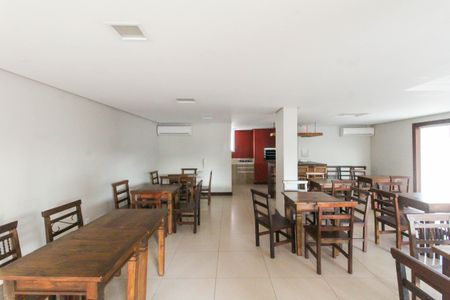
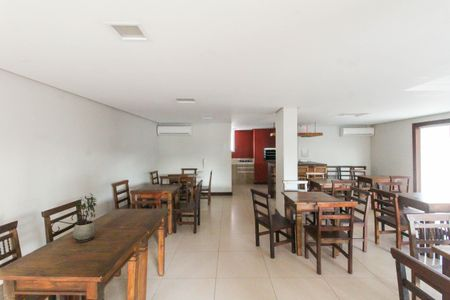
+ potted plant (85, 215)
